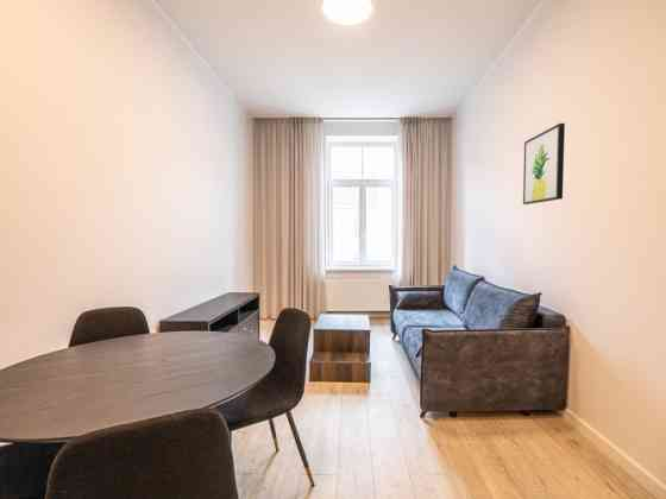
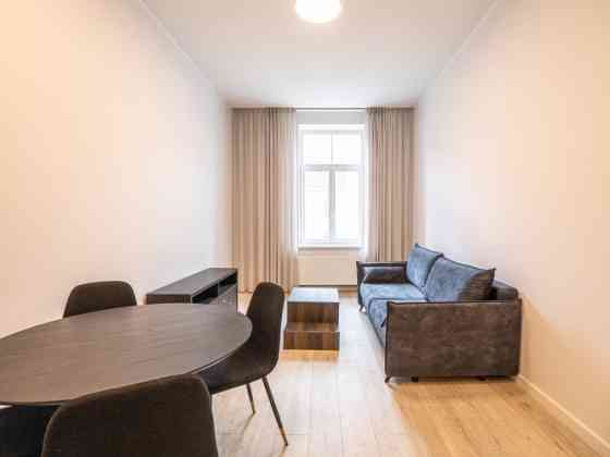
- wall art (541, 168)
